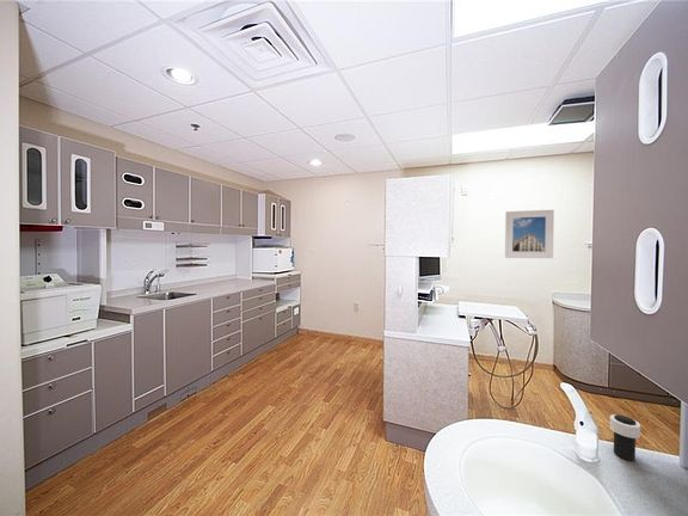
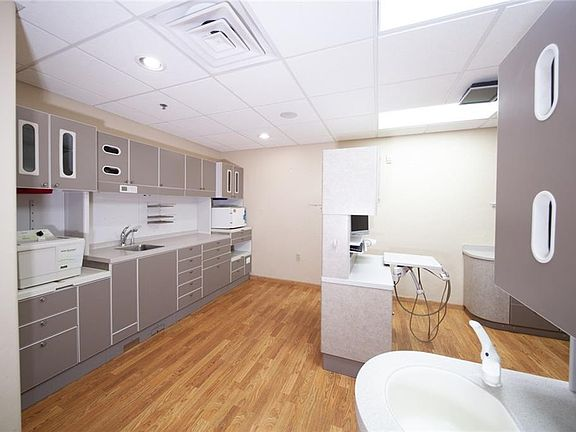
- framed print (528, 234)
- cup (624, 436)
